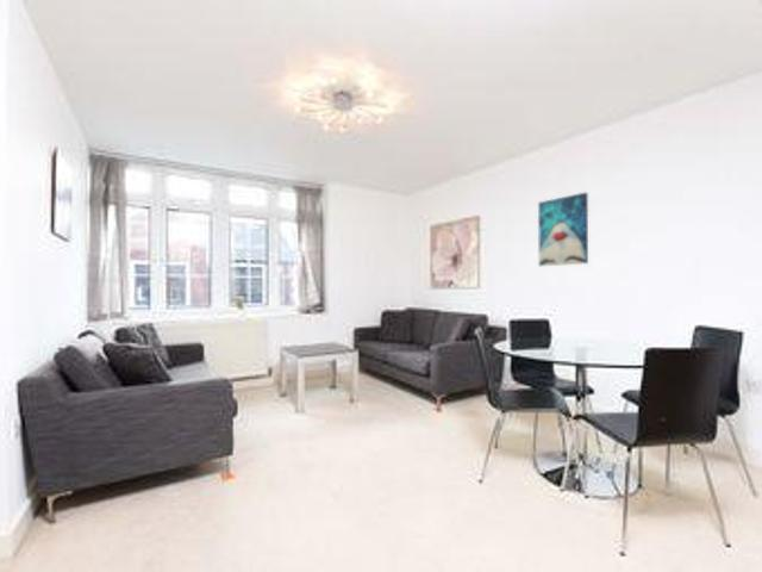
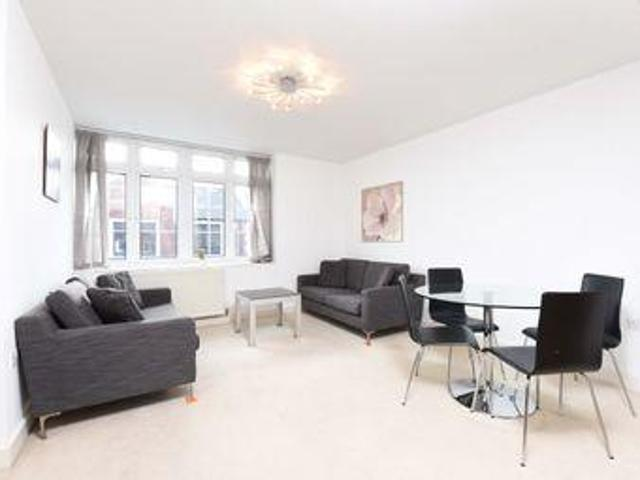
- wall art (561, 231)
